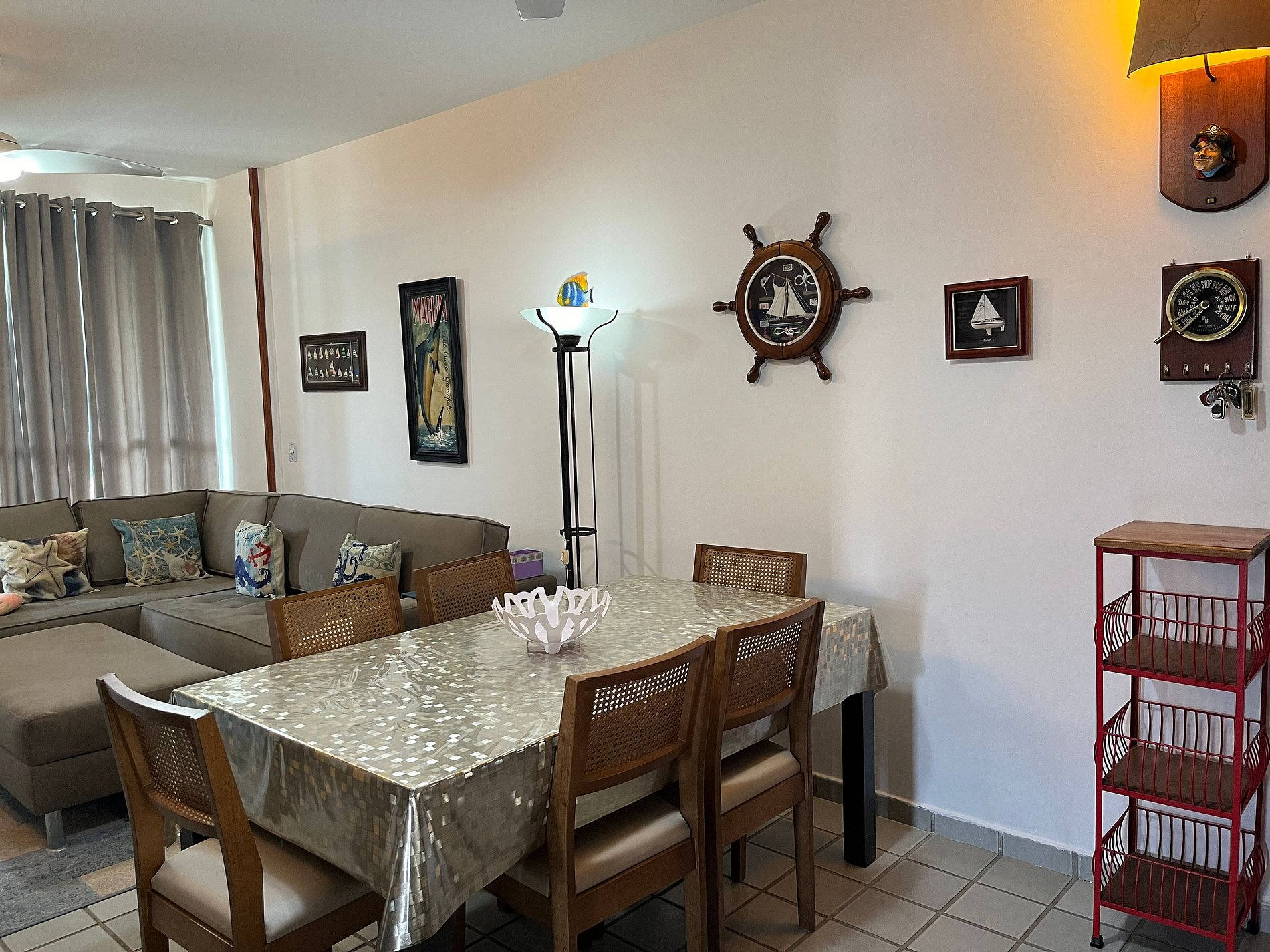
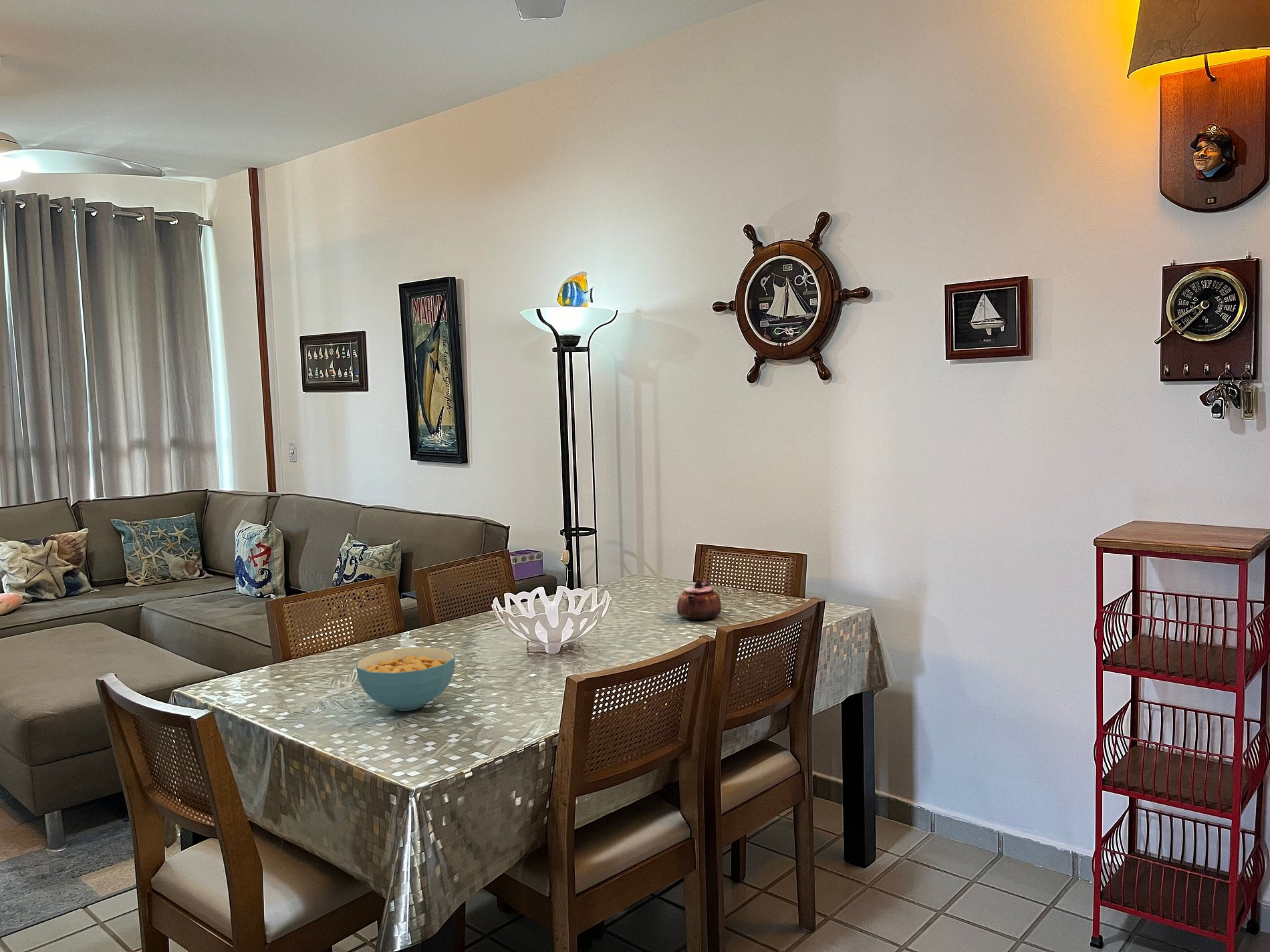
+ cereal bowl (407, 683)
+ teapot (699, 597)
